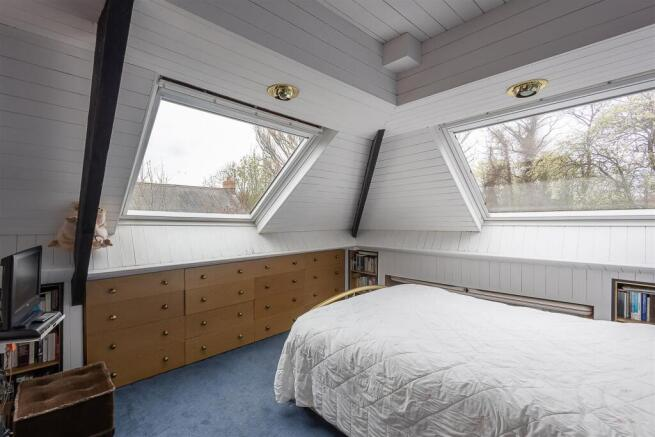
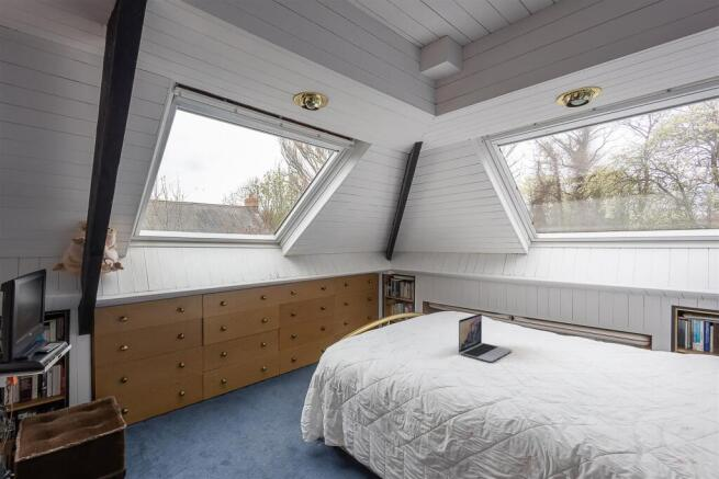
+ laptop (481, 335)
